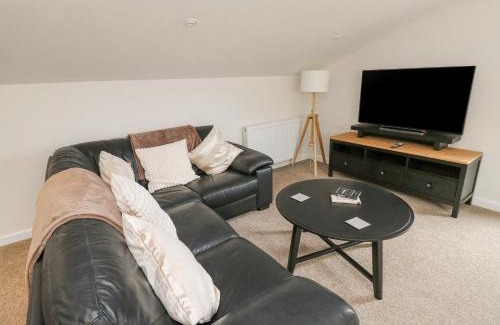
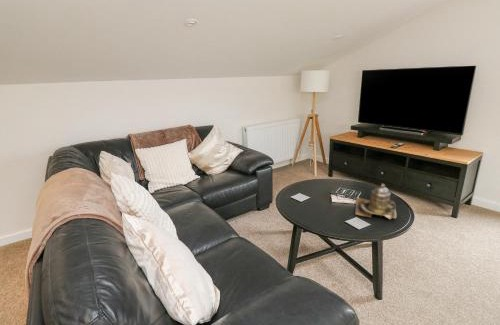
+ teapot (376, 196)
